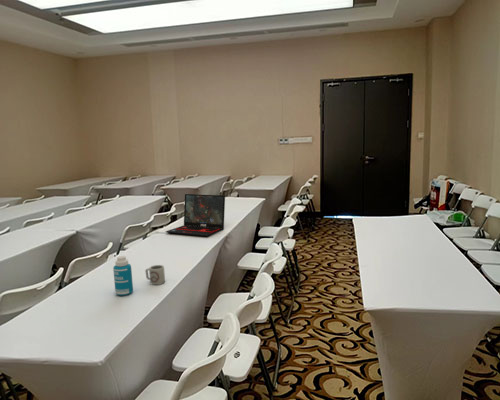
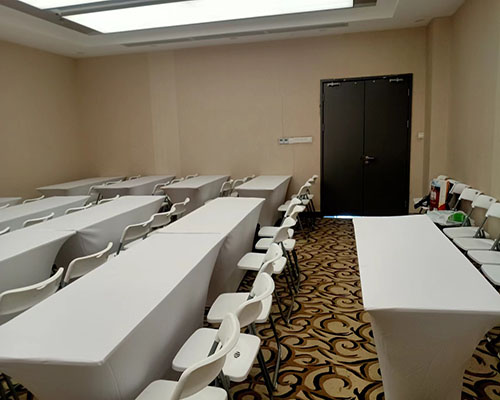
- cup (154, 274)
- bottle (122, 275)
- laptop (195, 214)
